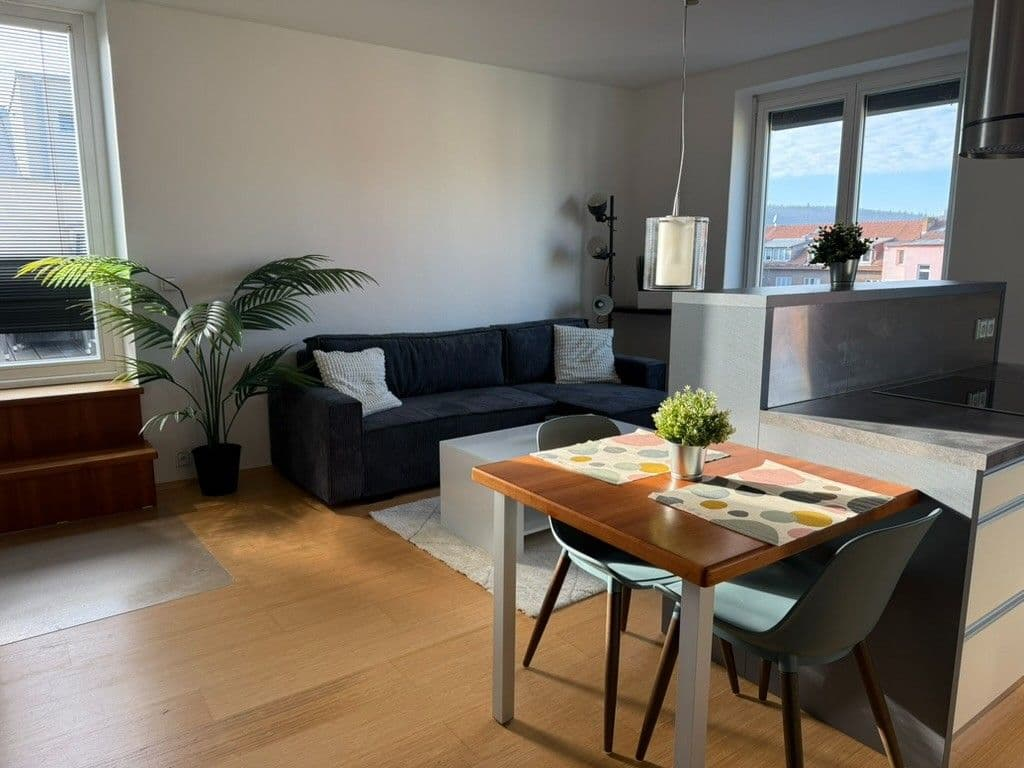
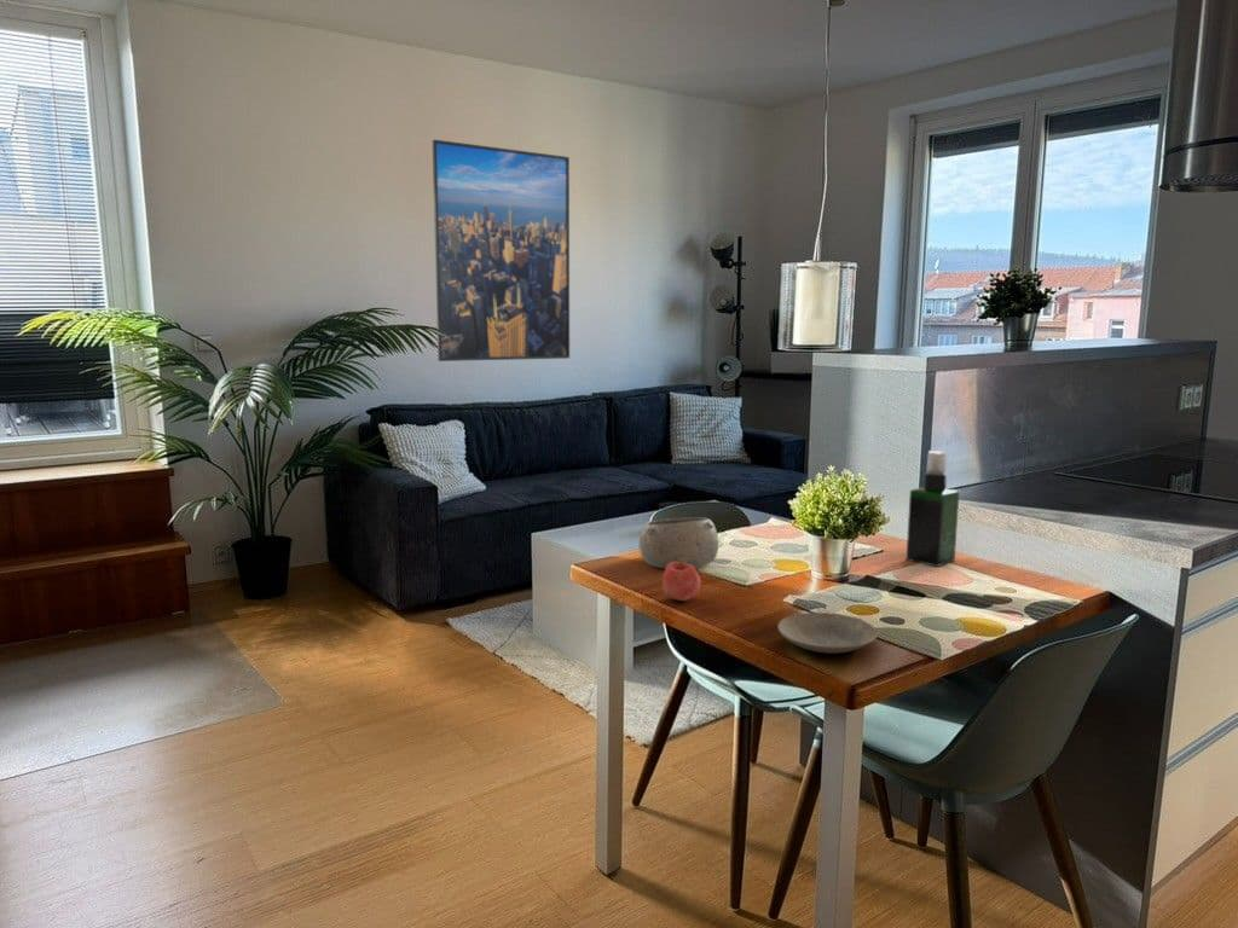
+ spray bottle (933, 506)
+ apple (681, 579)
+ plate (826, 636)
+ bowl (678, 538)
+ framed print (505, 255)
